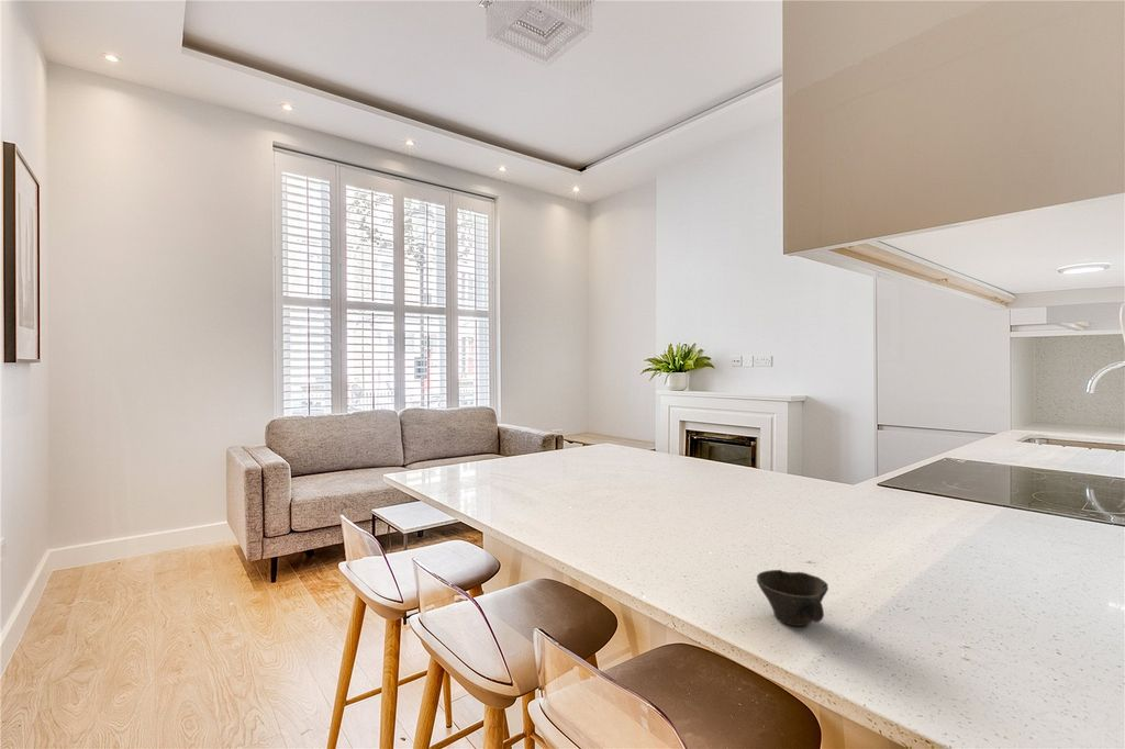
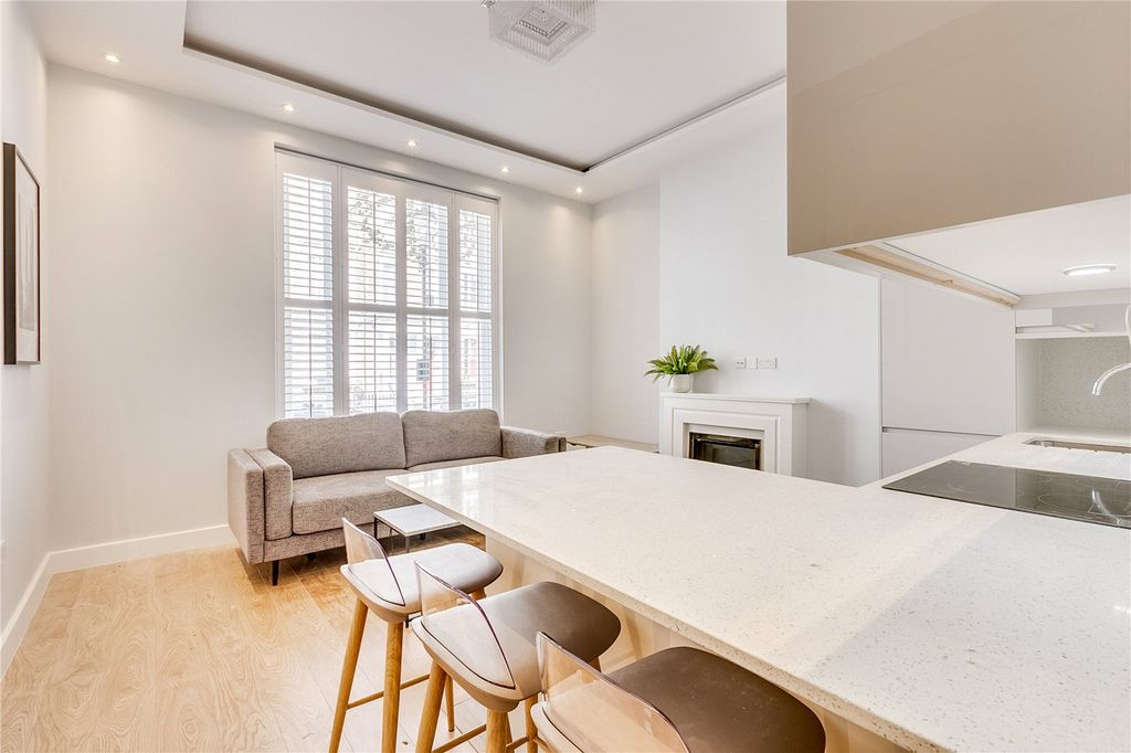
- cup (793, 601)
